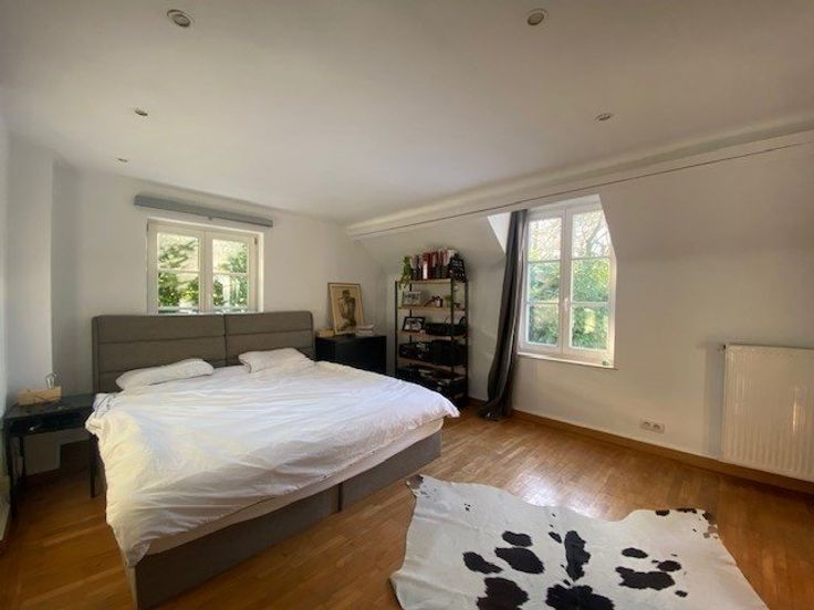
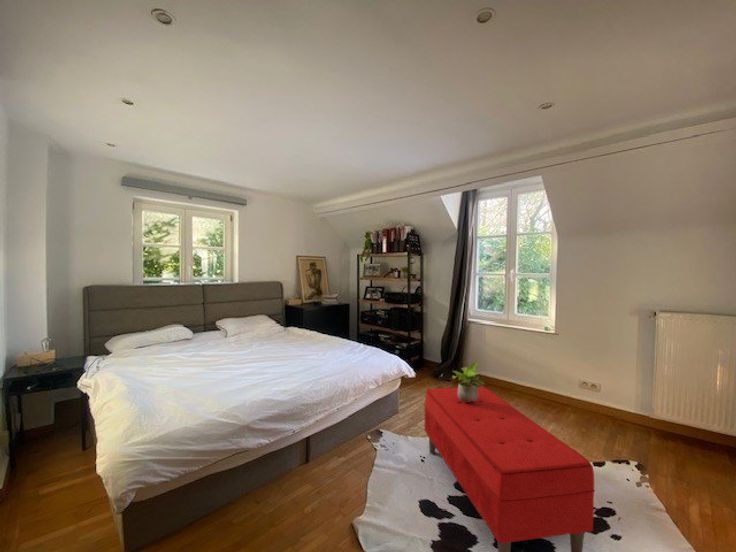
+ potted plant (470, 383)
+ bench (489, 455)
